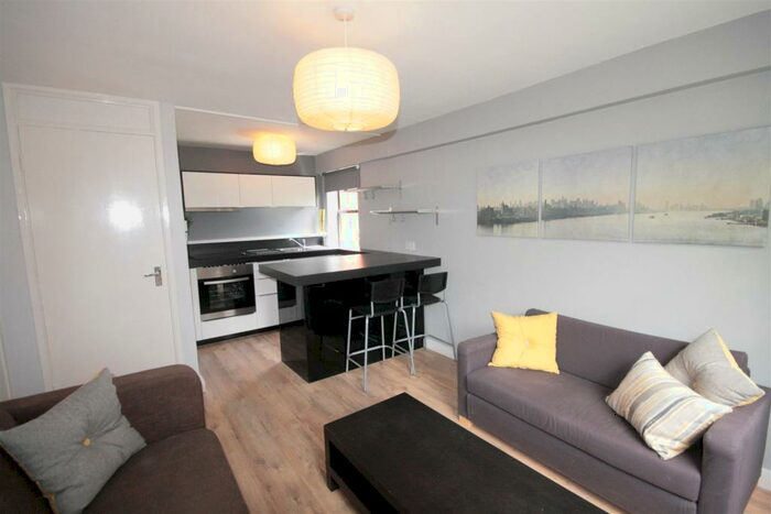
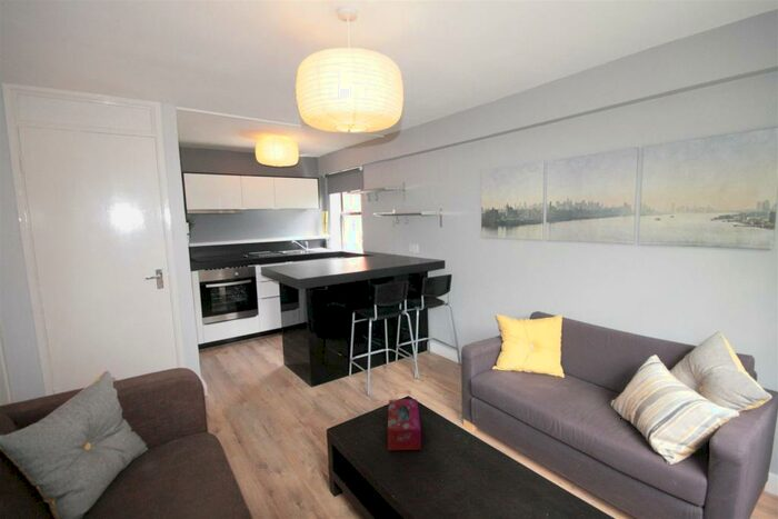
+ tissue box (403, 422)
